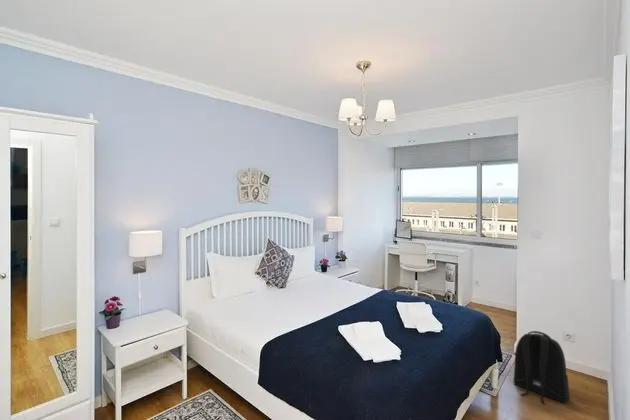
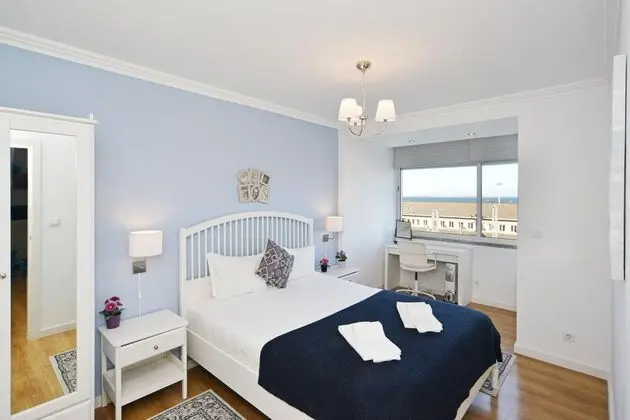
- backpack (539, 362)
